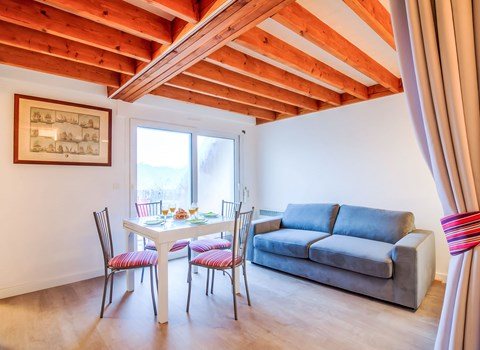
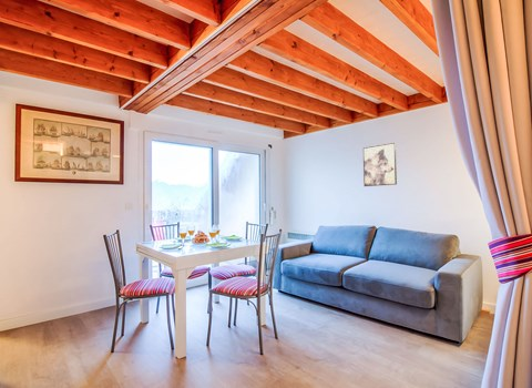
+ wall art (379, 165)
